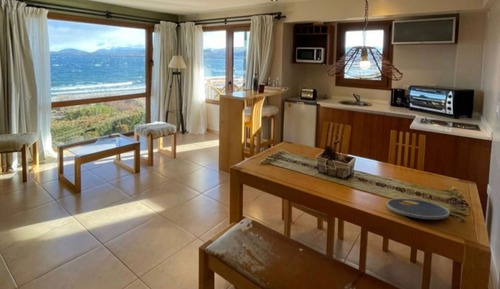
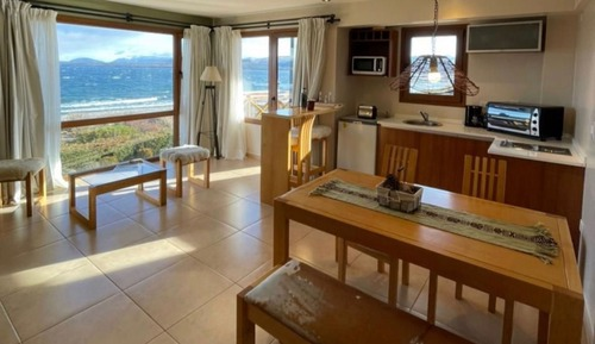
- plate (416, 208)
